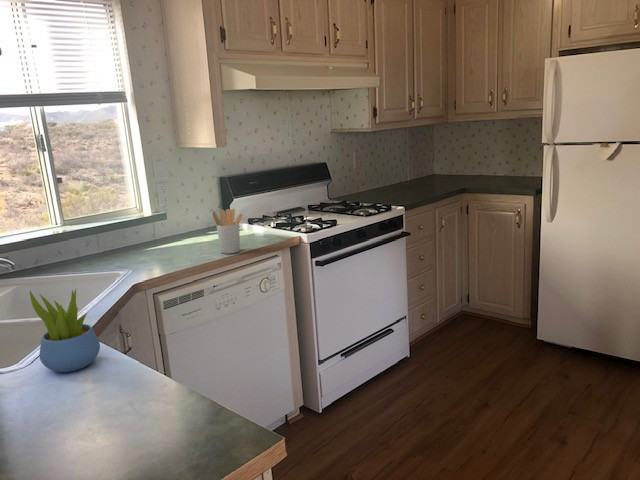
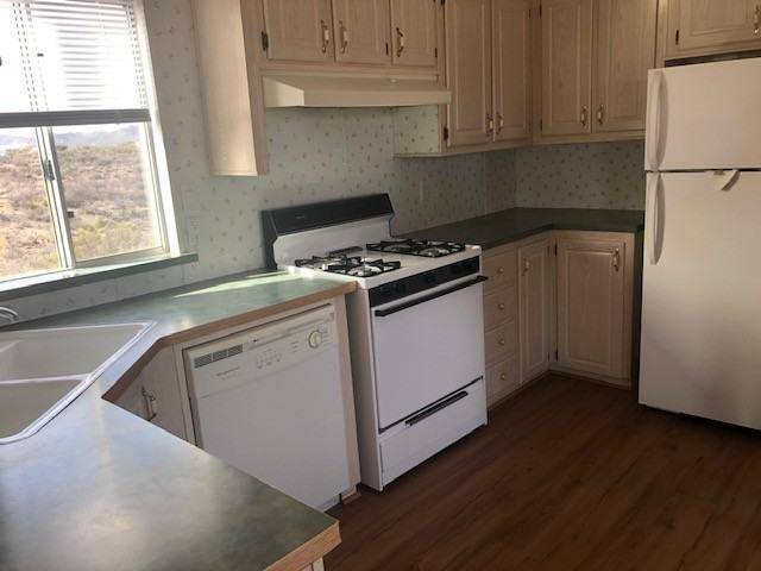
- utensil holder (228, 229)
- succulent plant (64, 326)
